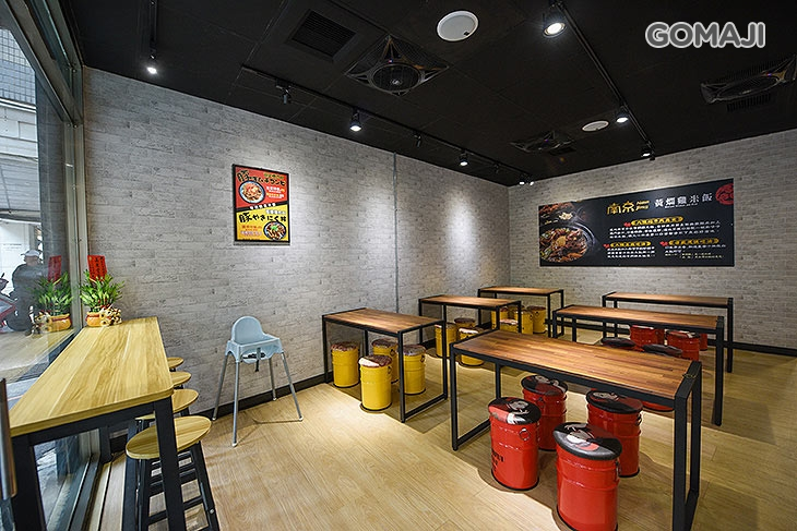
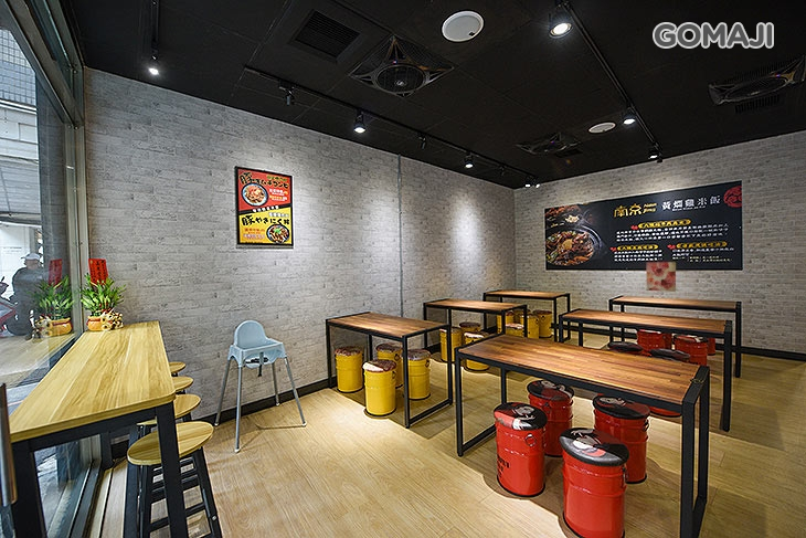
+ wall art (660, 276)
